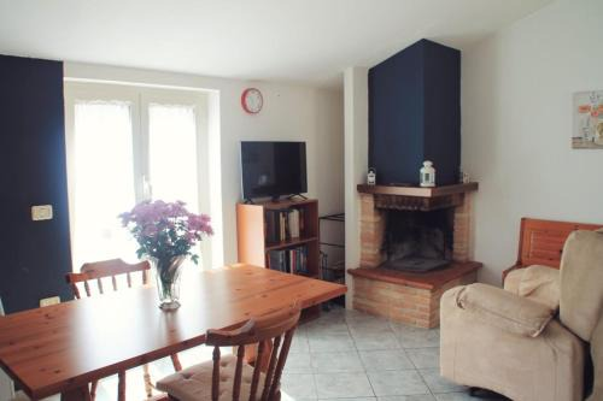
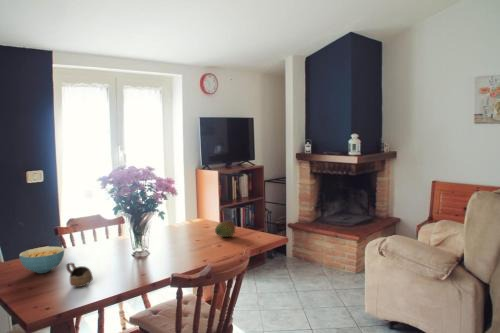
+ cup (80, 273)
+ cereal bowl (42, 261)
+ fruit (225, 228)
